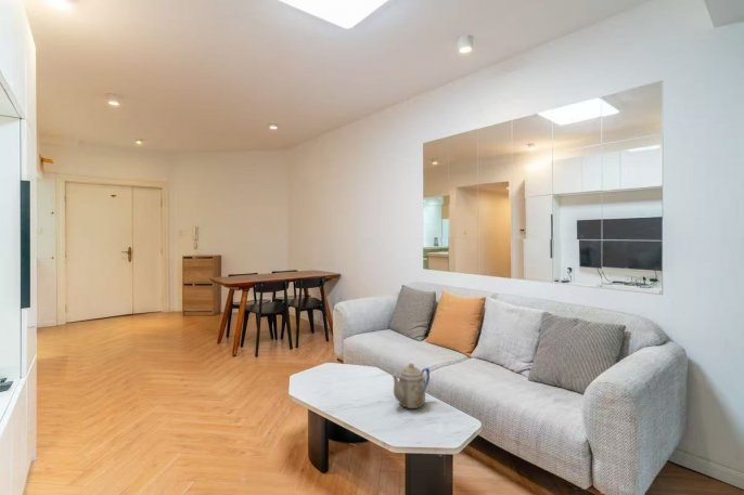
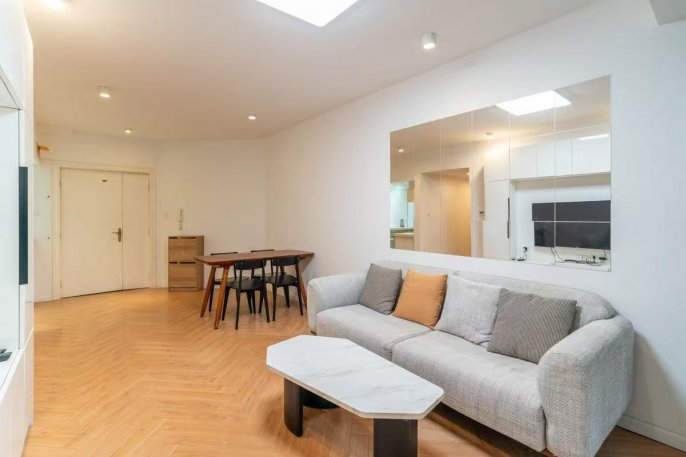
- teapot (411, 383)
